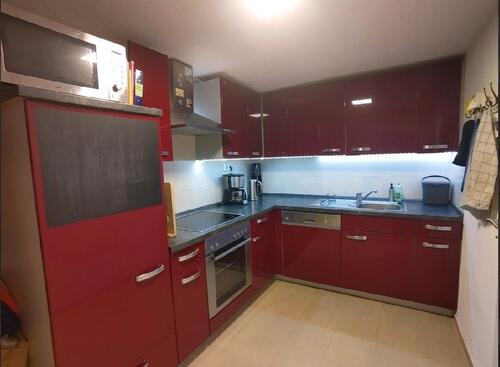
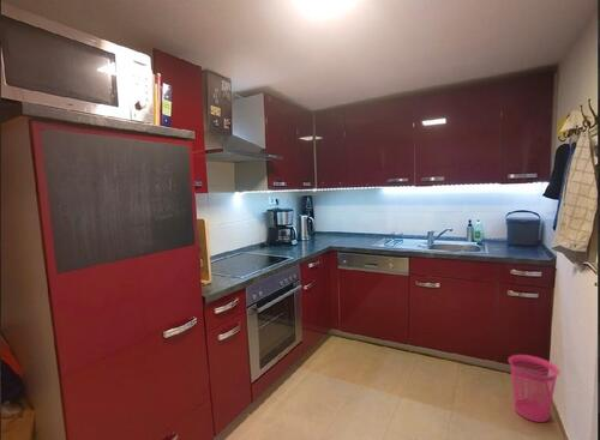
+ waste basket (532, 388)
